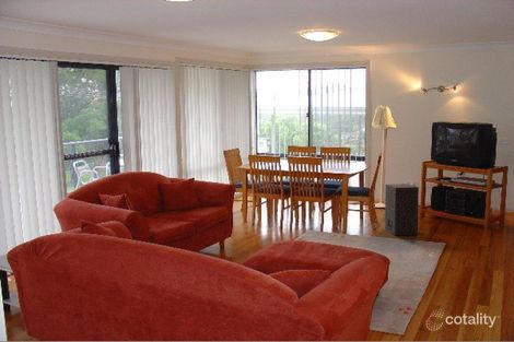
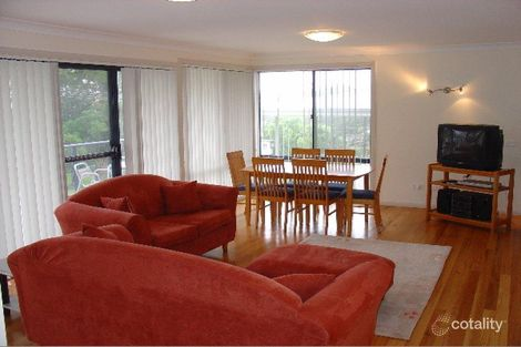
- speaker (400, 209)
- floor lamp (383, 155)
